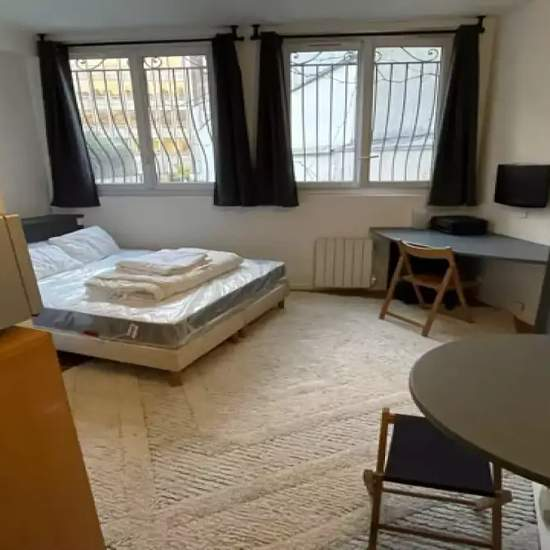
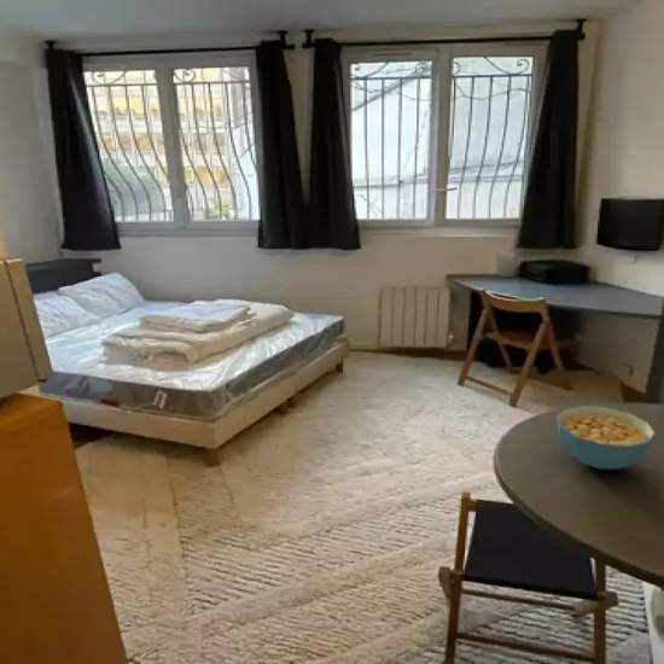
+ cereal bowl (601, 443)
